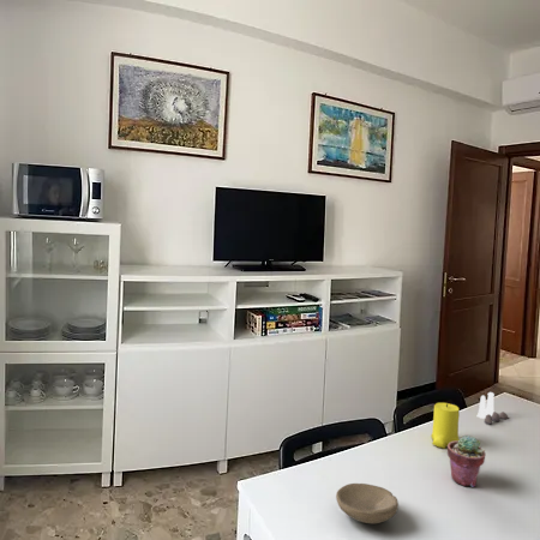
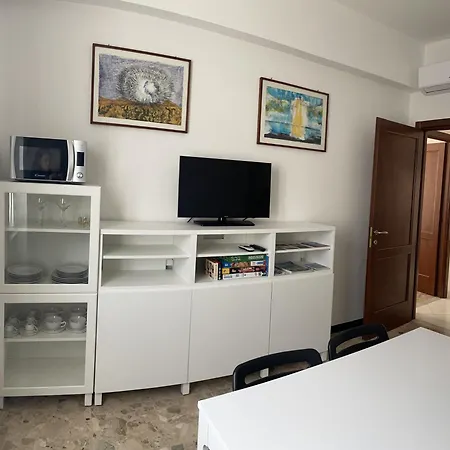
- potted succulent (466, 457)
- bowl (366, 505)
- candle (443, 421)
- salt and pepper shaker set (492, 406)
